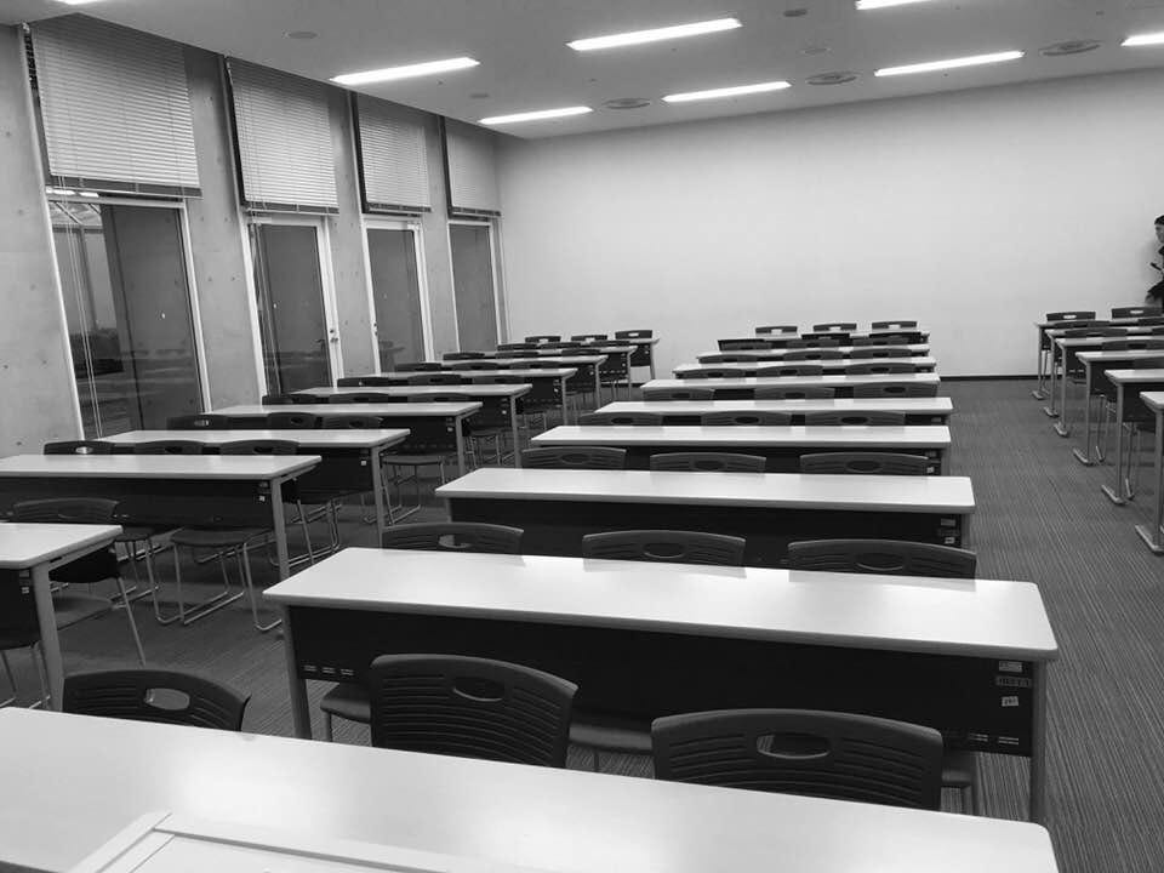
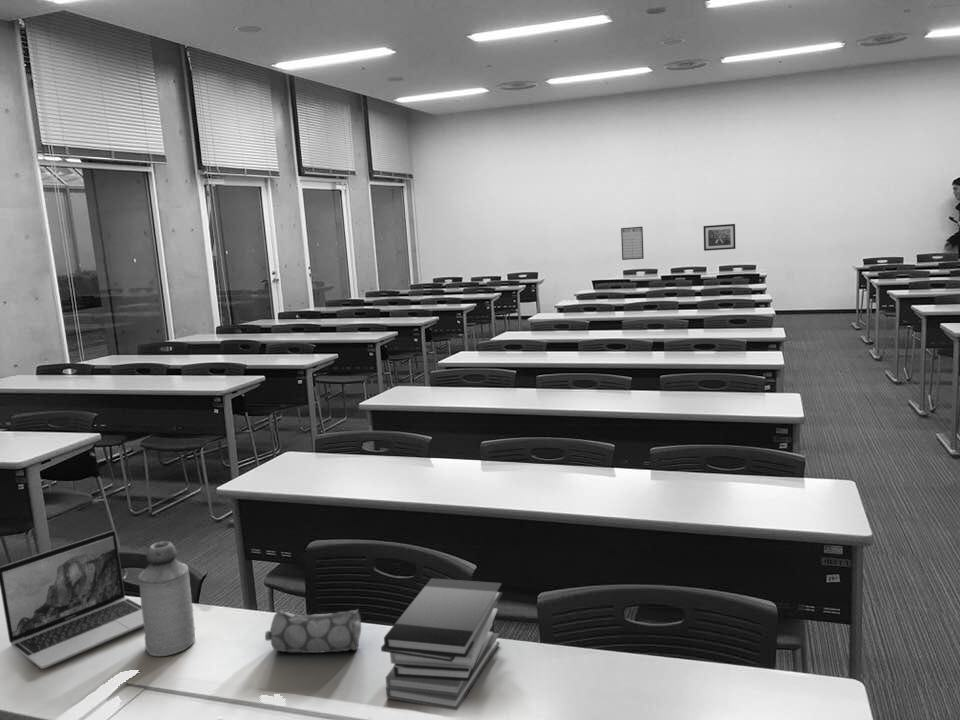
+ writing board (632, 243)
+ wall art (719, 237)
+ bottle (165, 594)
+ laptop (81, 594)
+ book stack (446, 638)
+ pencil case (315, 629)
